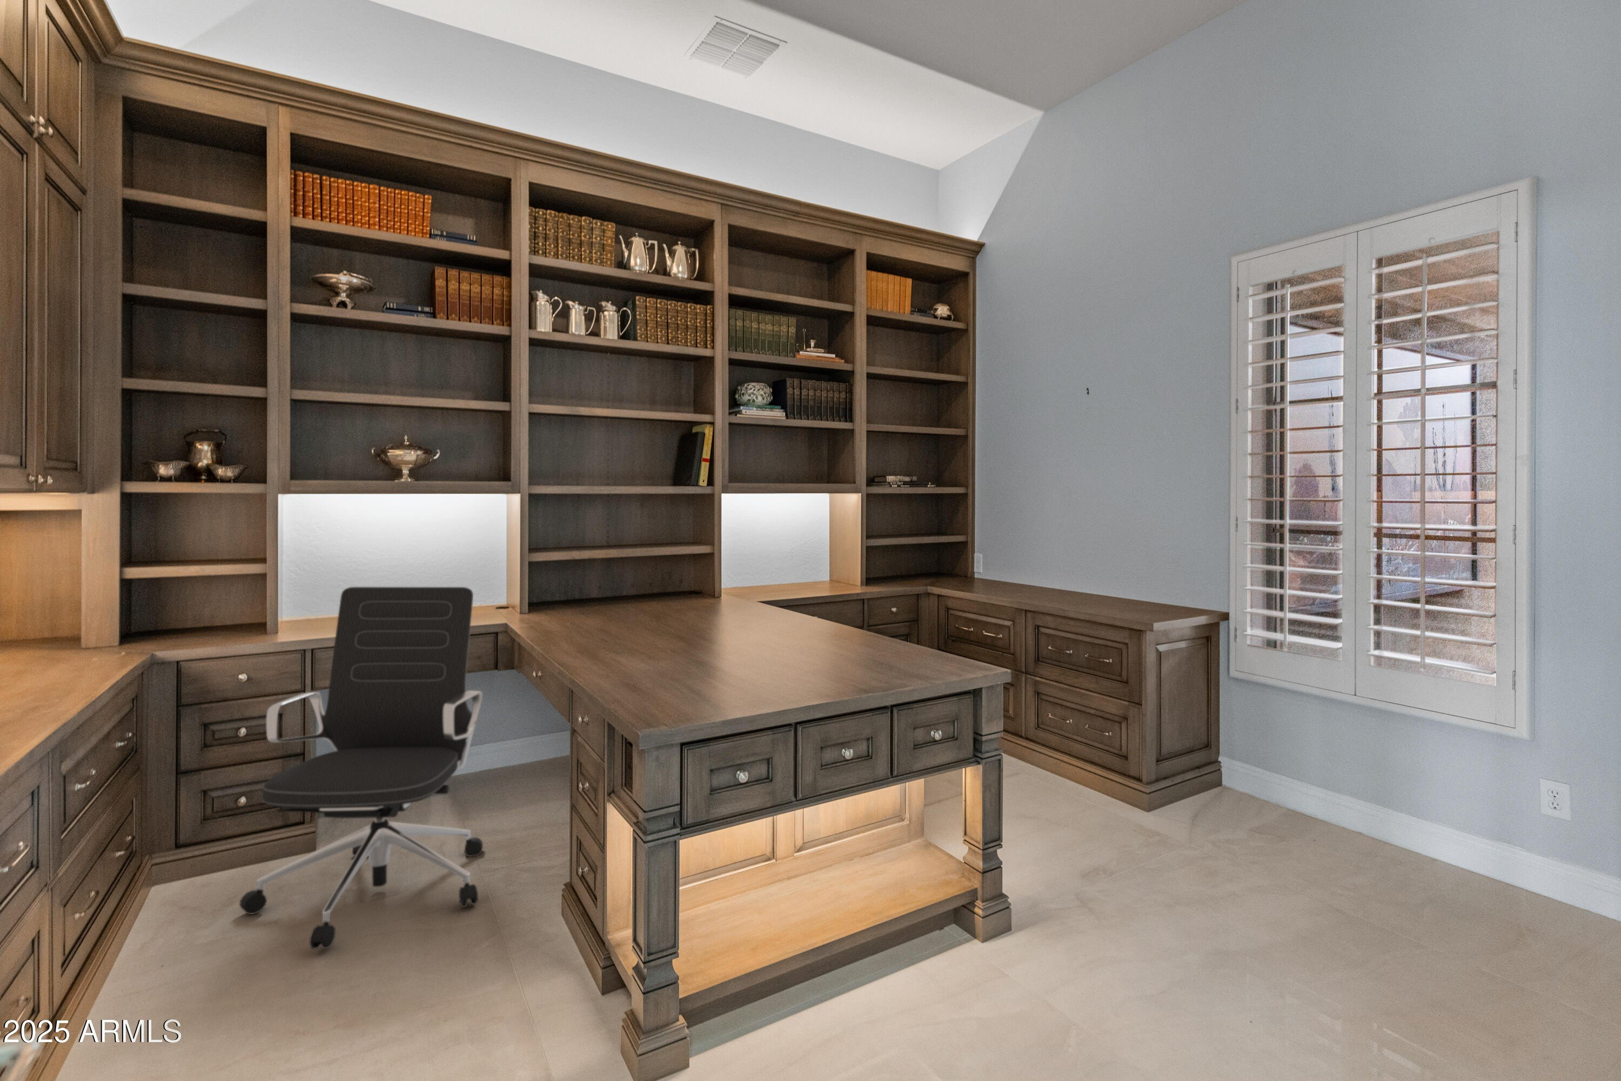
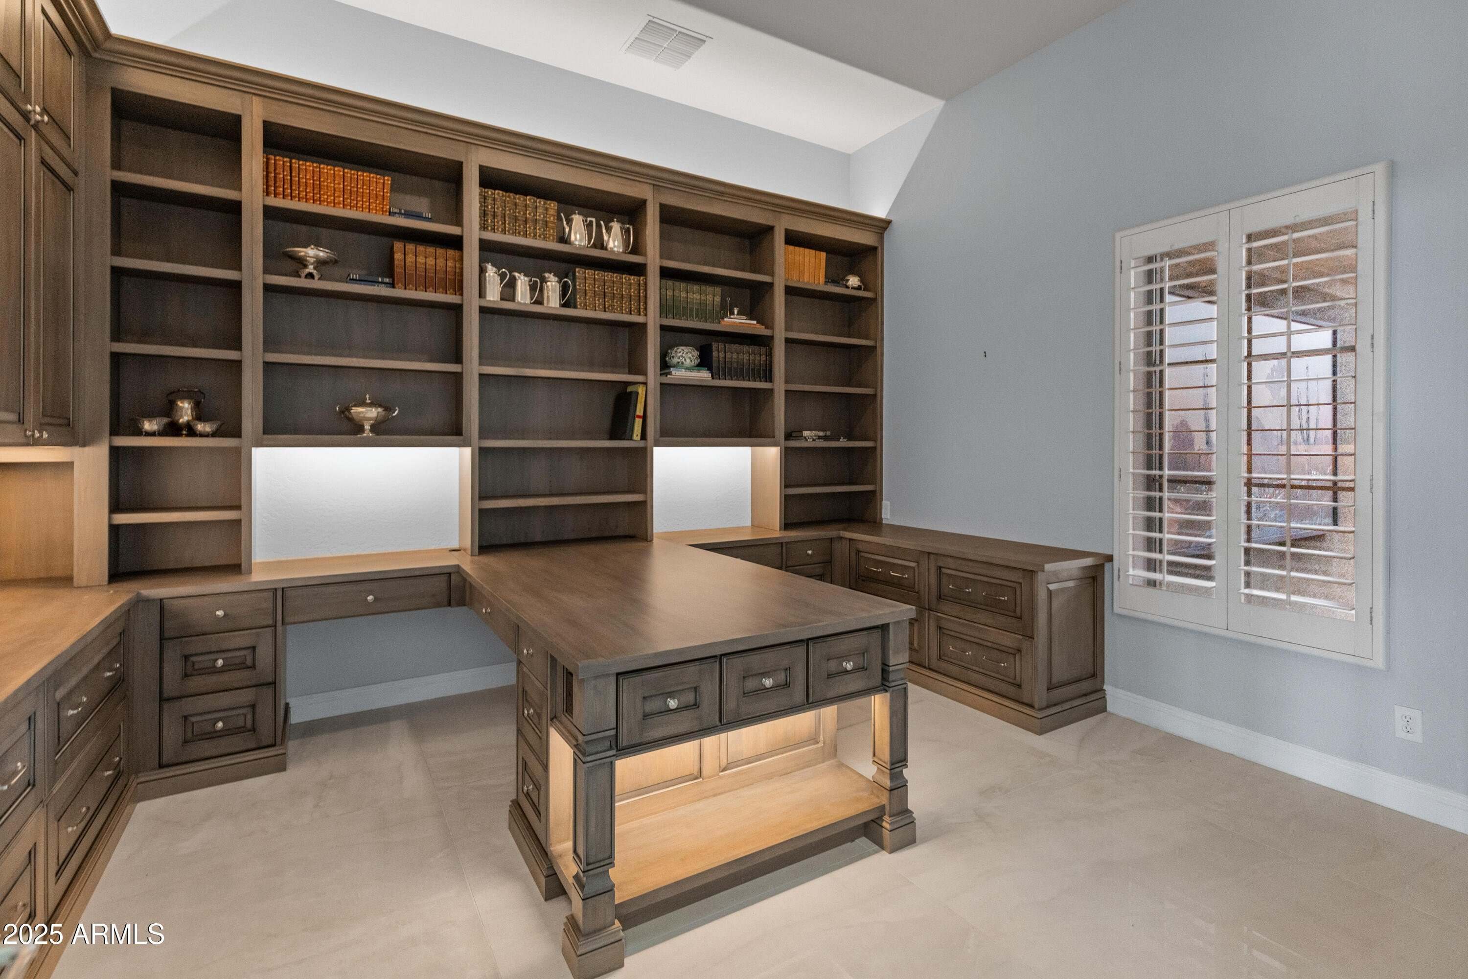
- office chair (374, 743)
